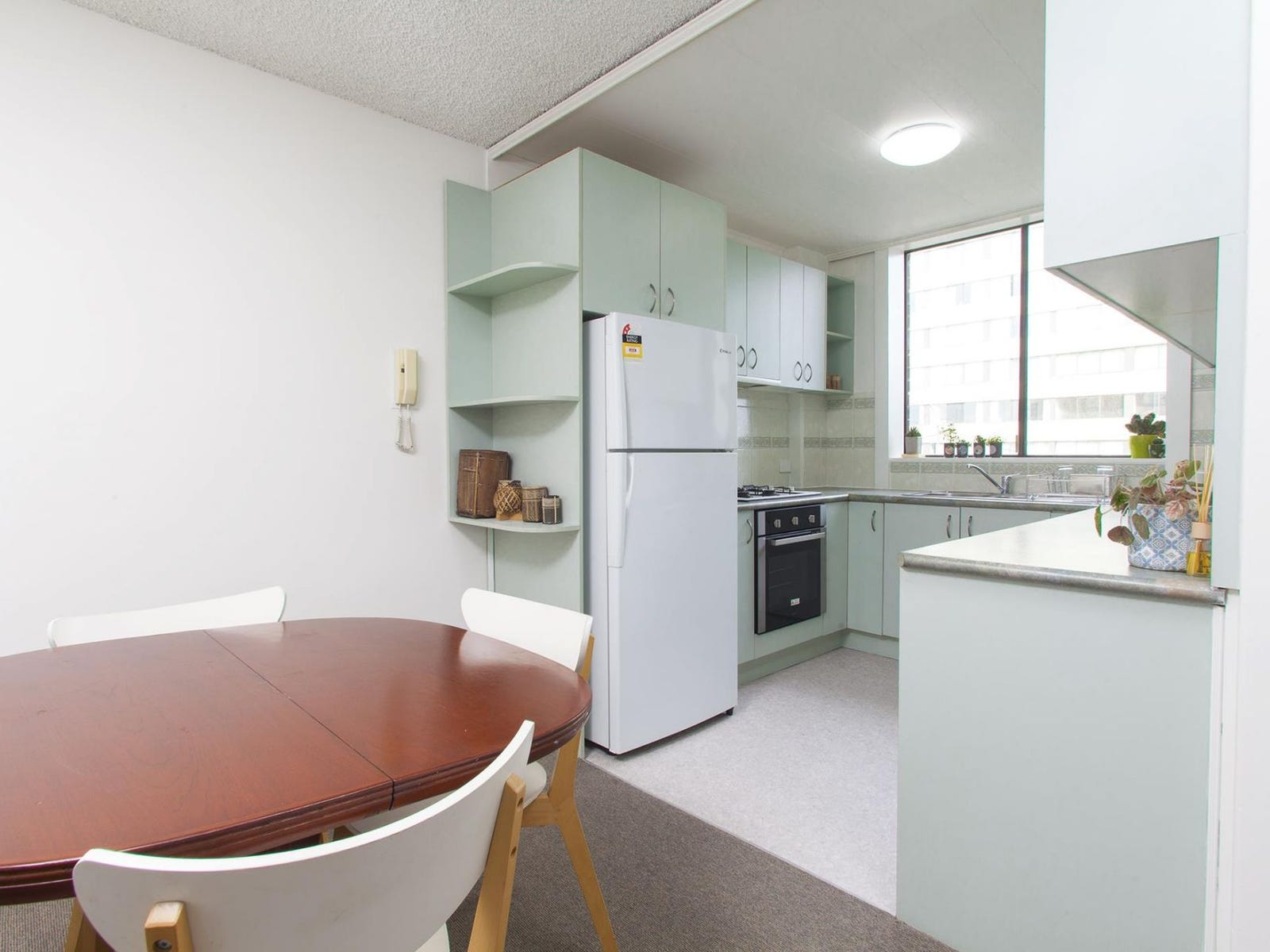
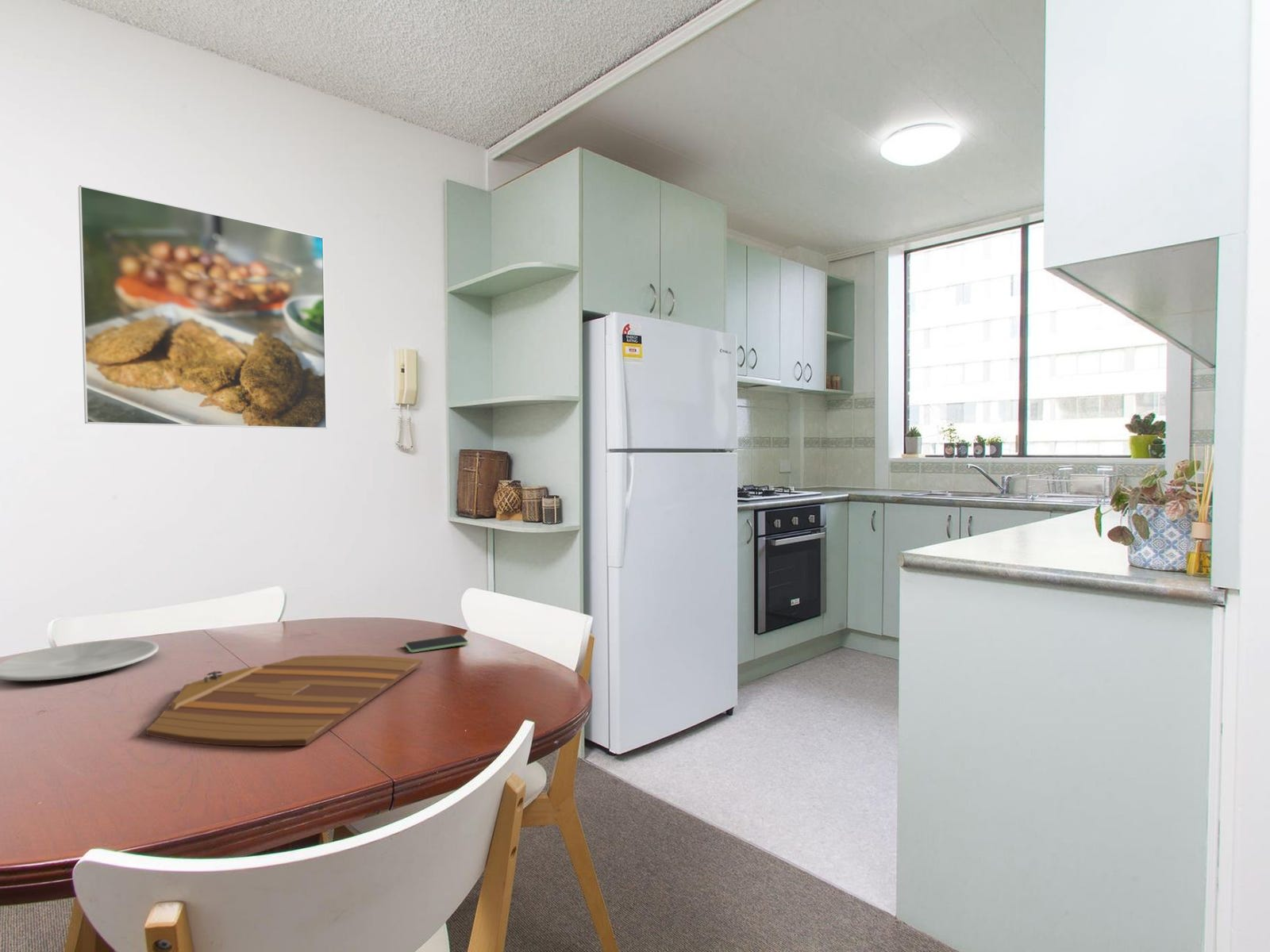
+ cutting board (277, 687)
+ smartphone (437, 643)
+ plate (79, 660)
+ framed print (216, 321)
